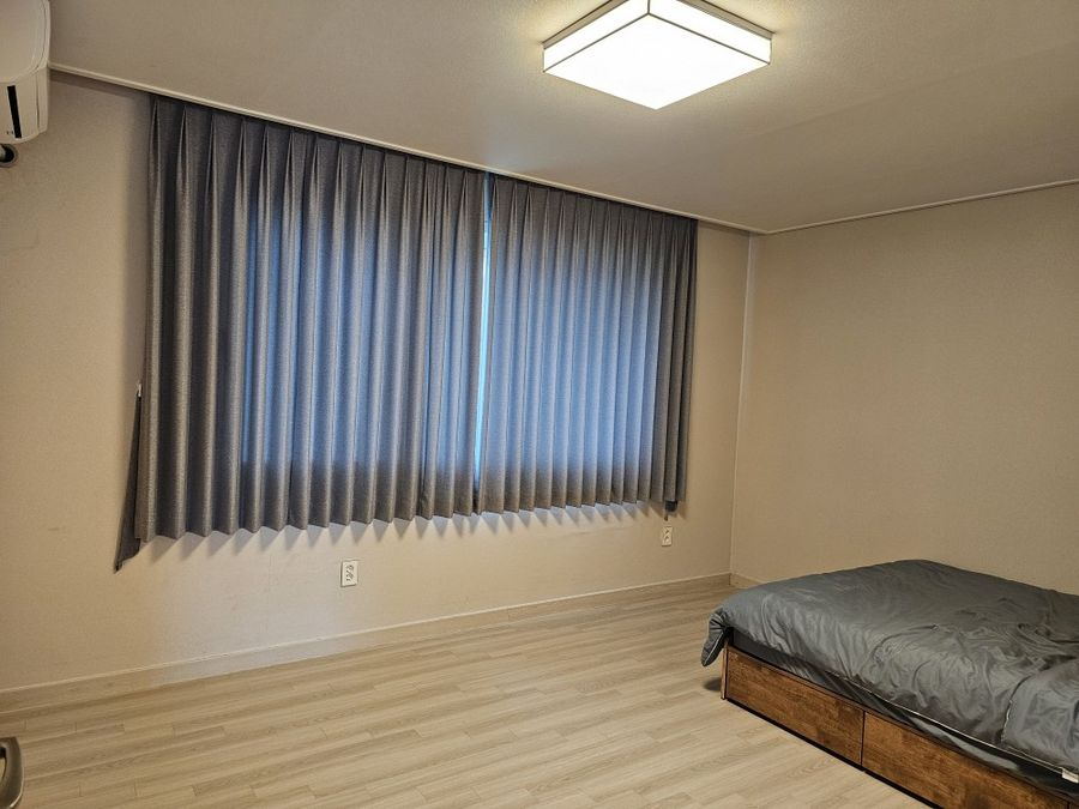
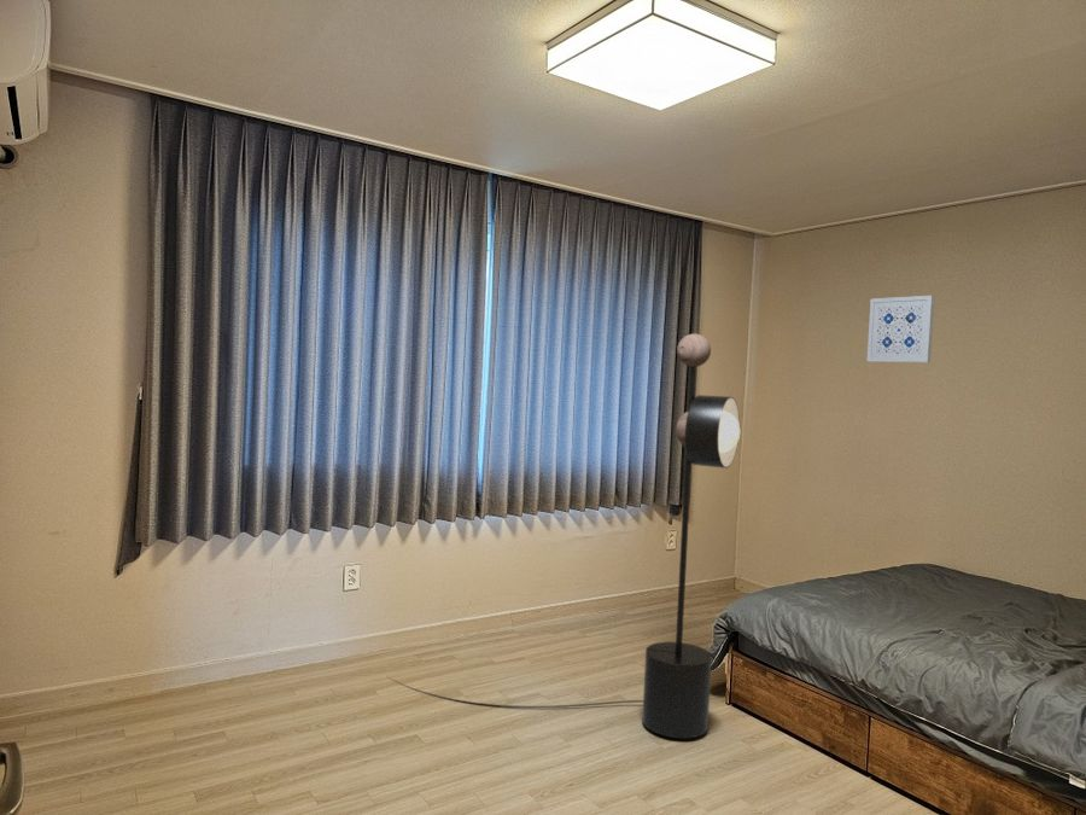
+ floor lamp (682, 514)
+ wall art (899, 330)
